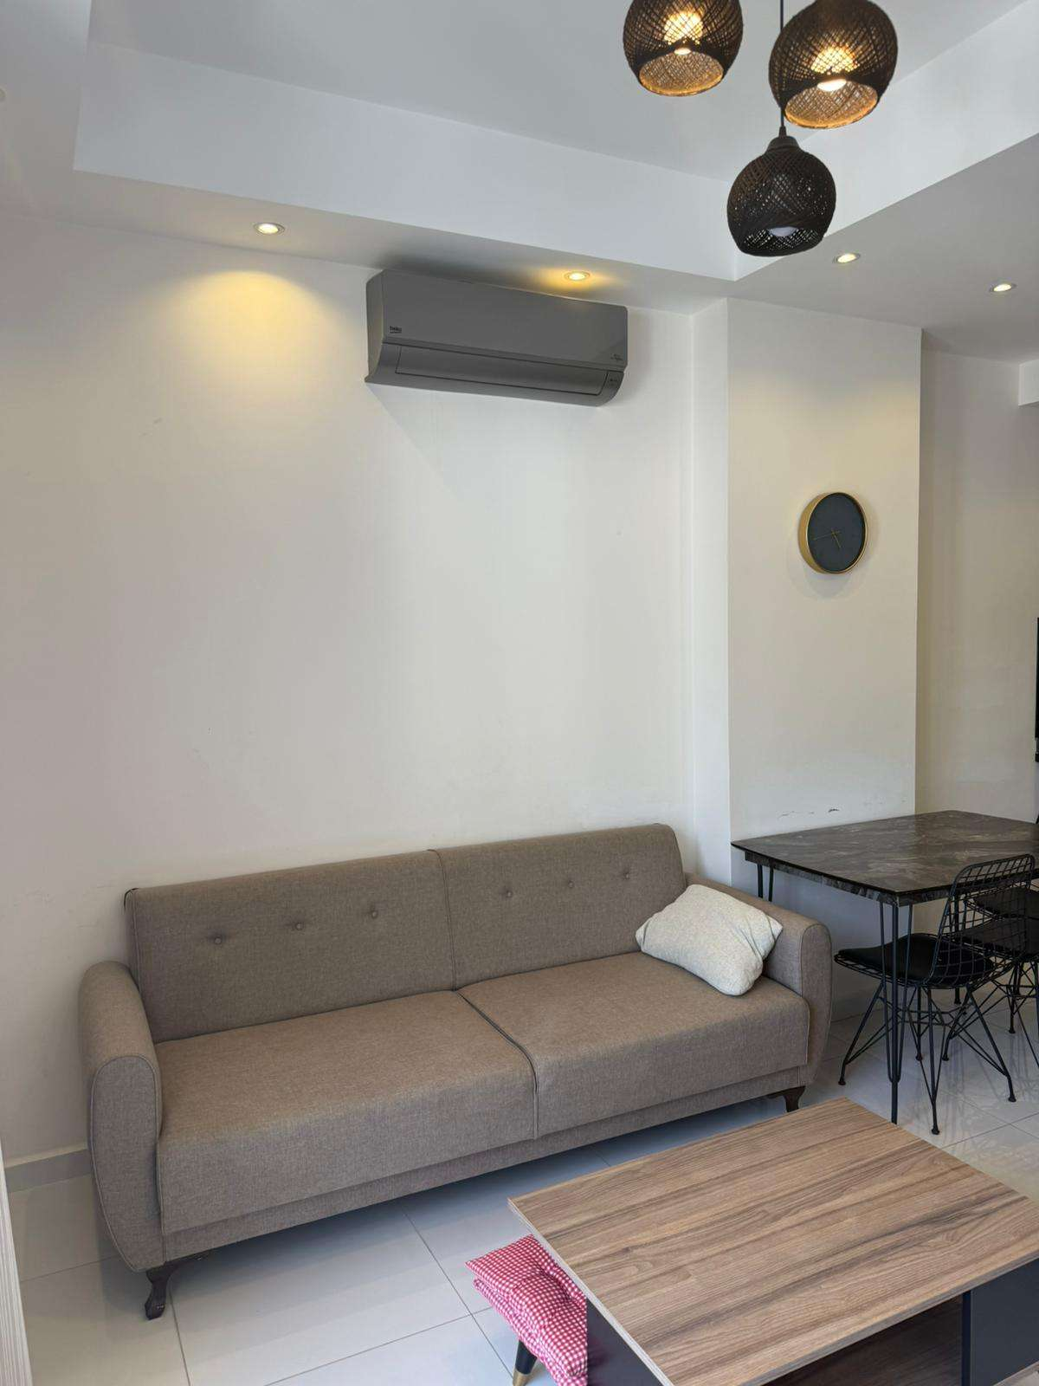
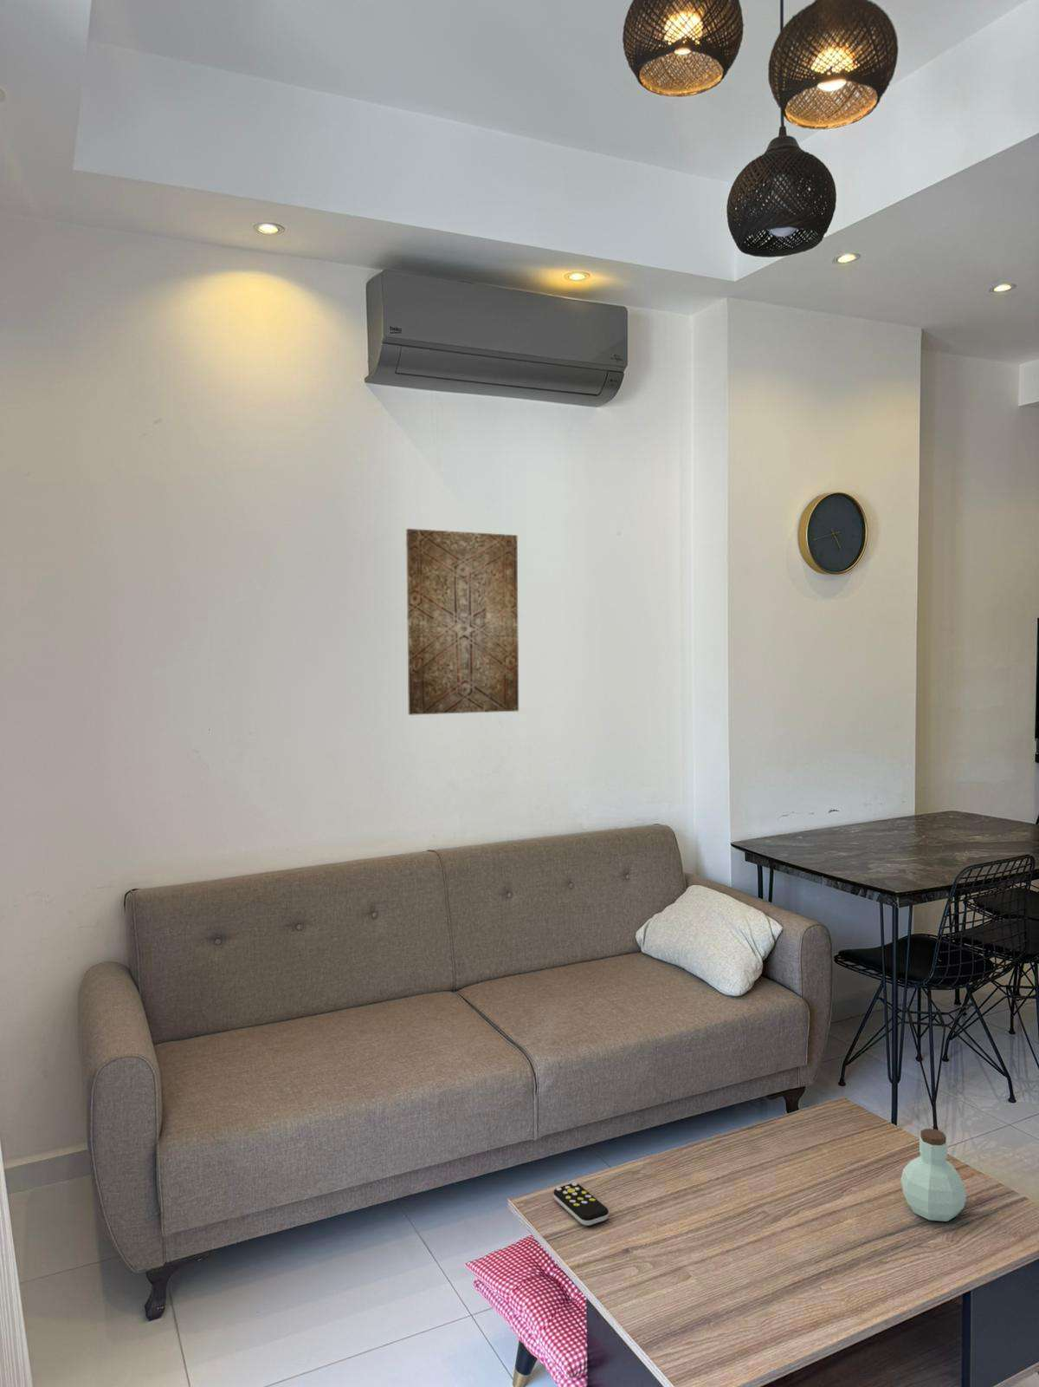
+ wall art (463, 623)
+ jar (932, 1171)
+ remote control (581, 1204)
